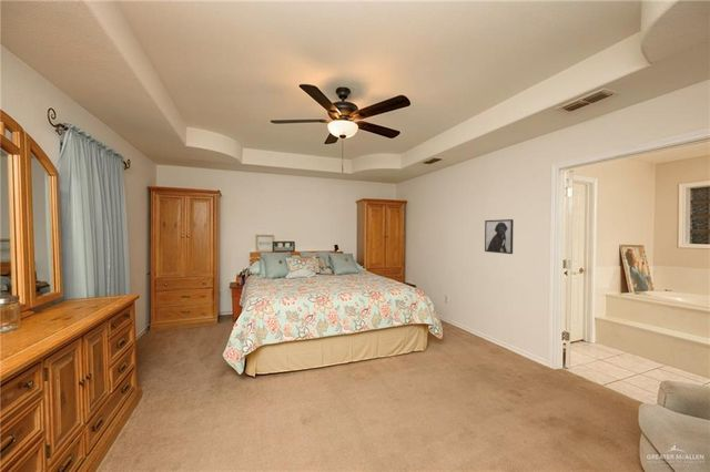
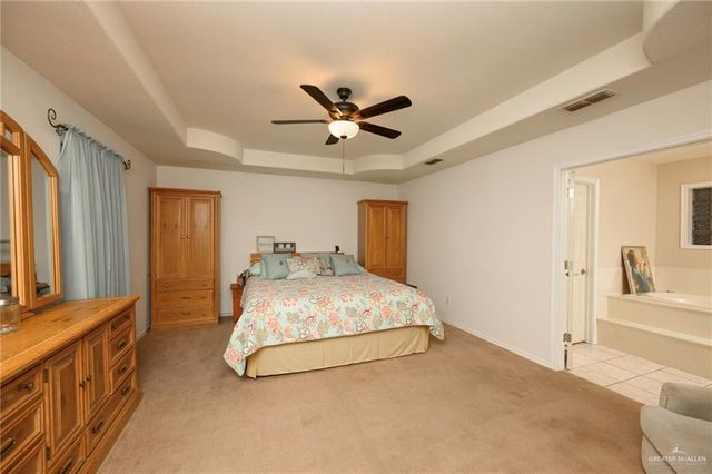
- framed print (498, 236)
